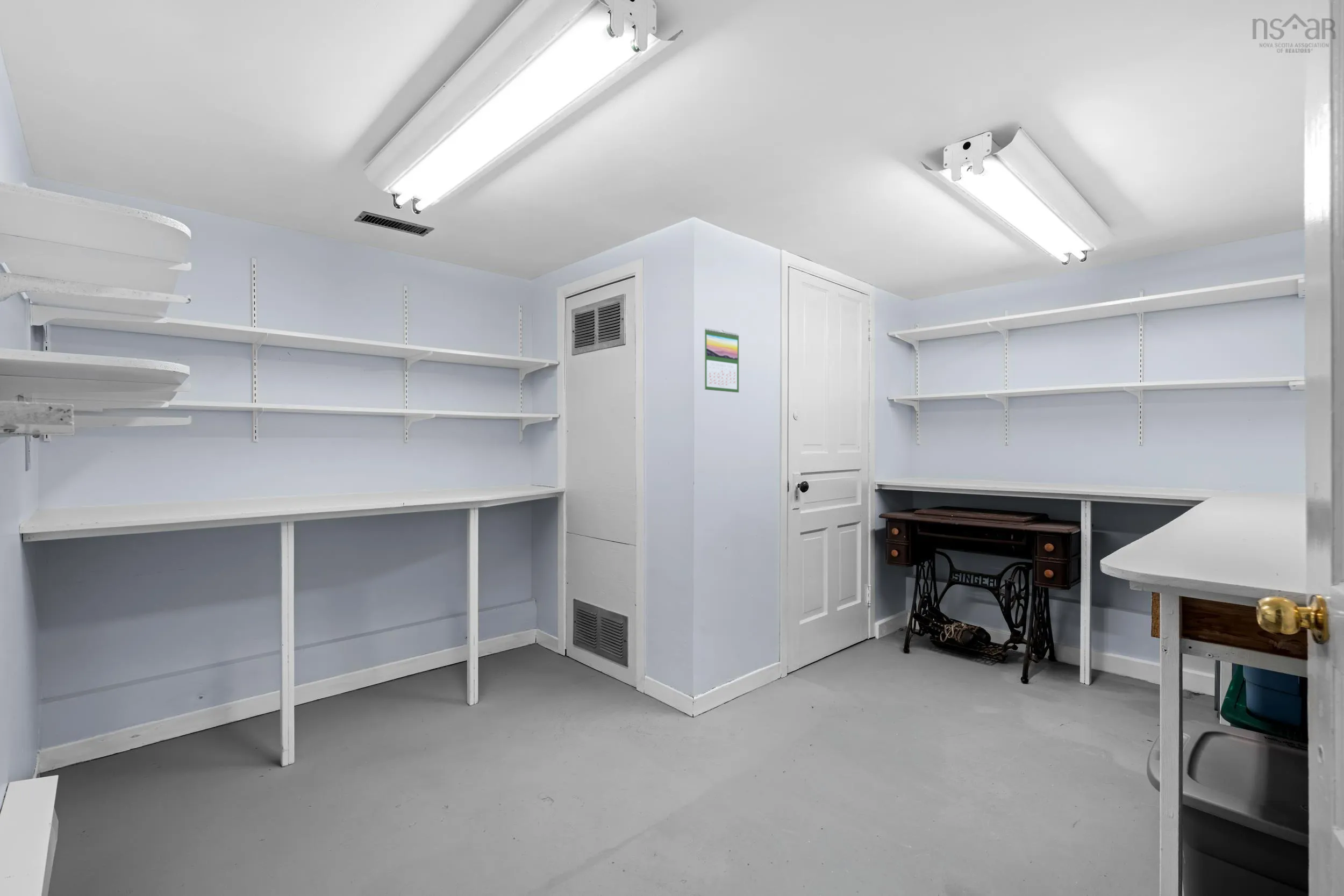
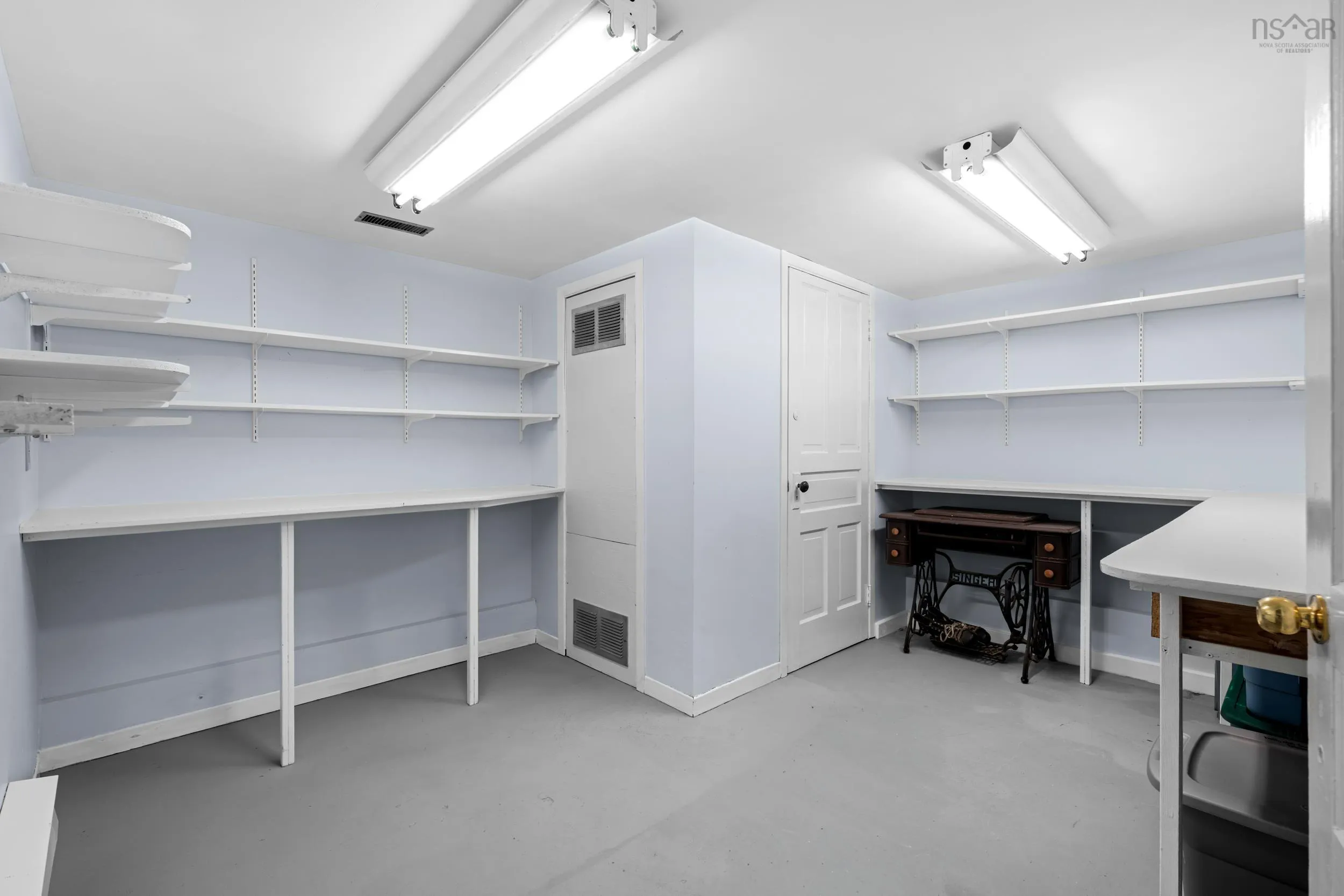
- calendar (721, 360)
